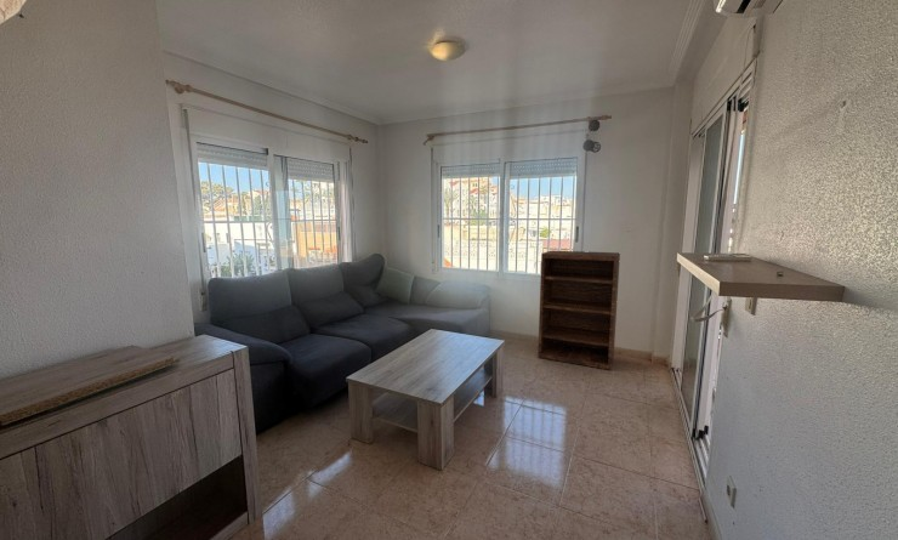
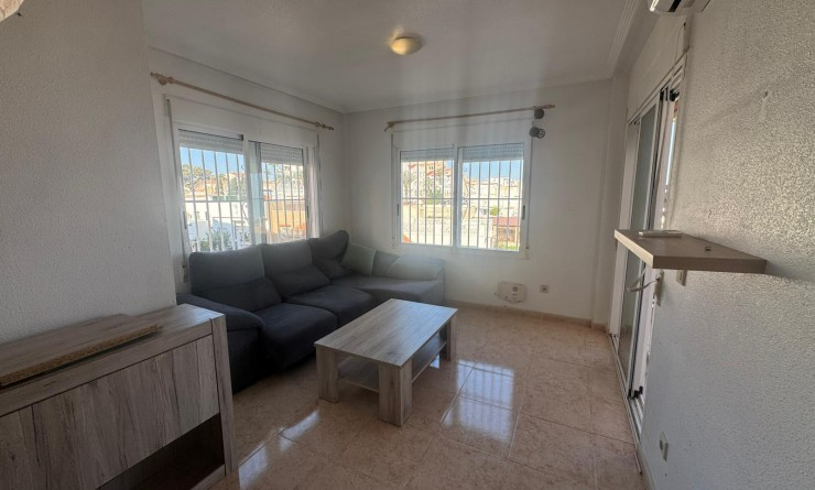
- shelving unit (579, 305)
